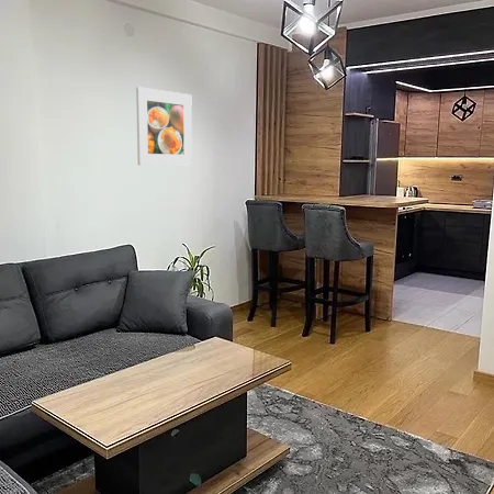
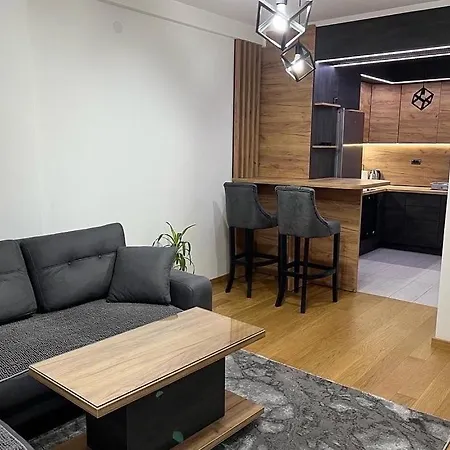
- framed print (166, 128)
